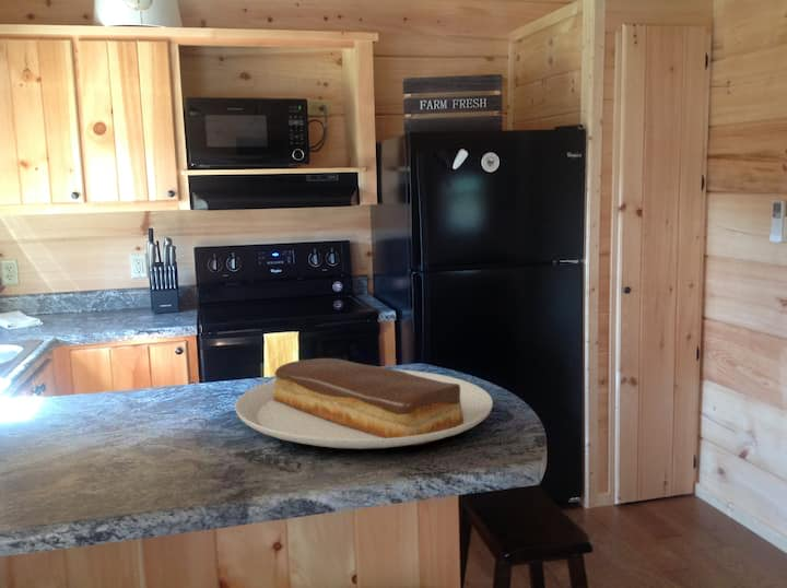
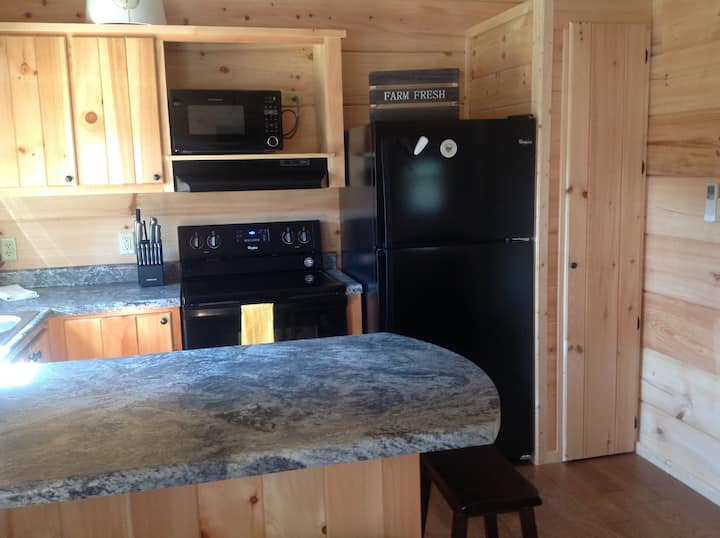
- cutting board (362, 395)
